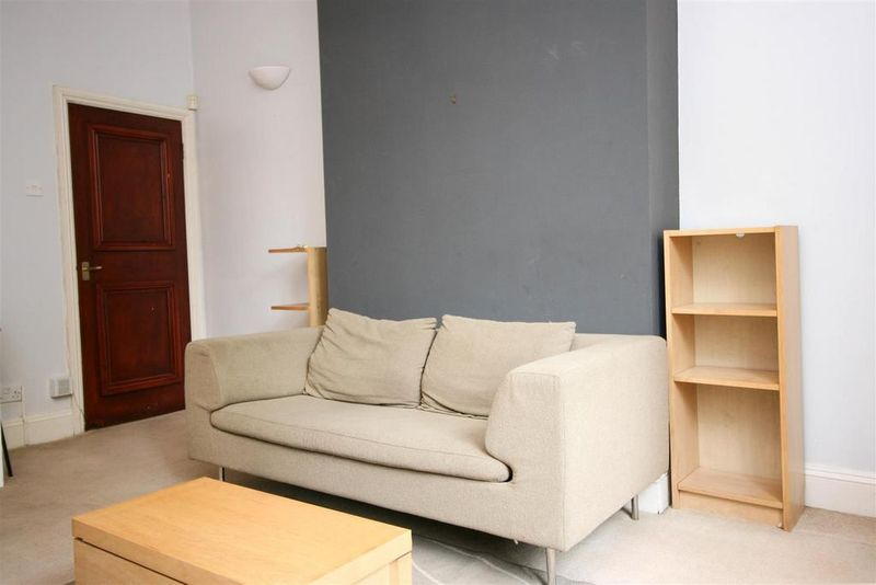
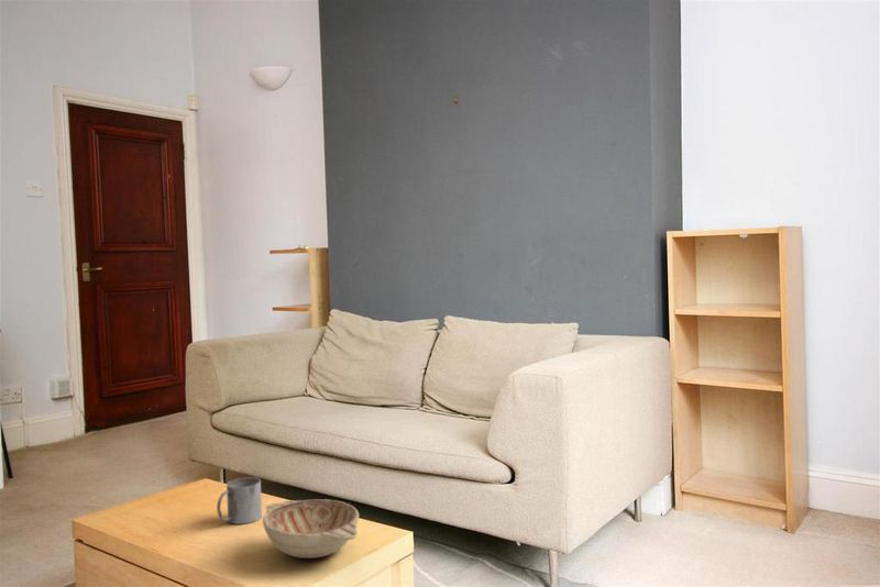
+ decorative bowl (311, 532)
+ mug (238, 502)
